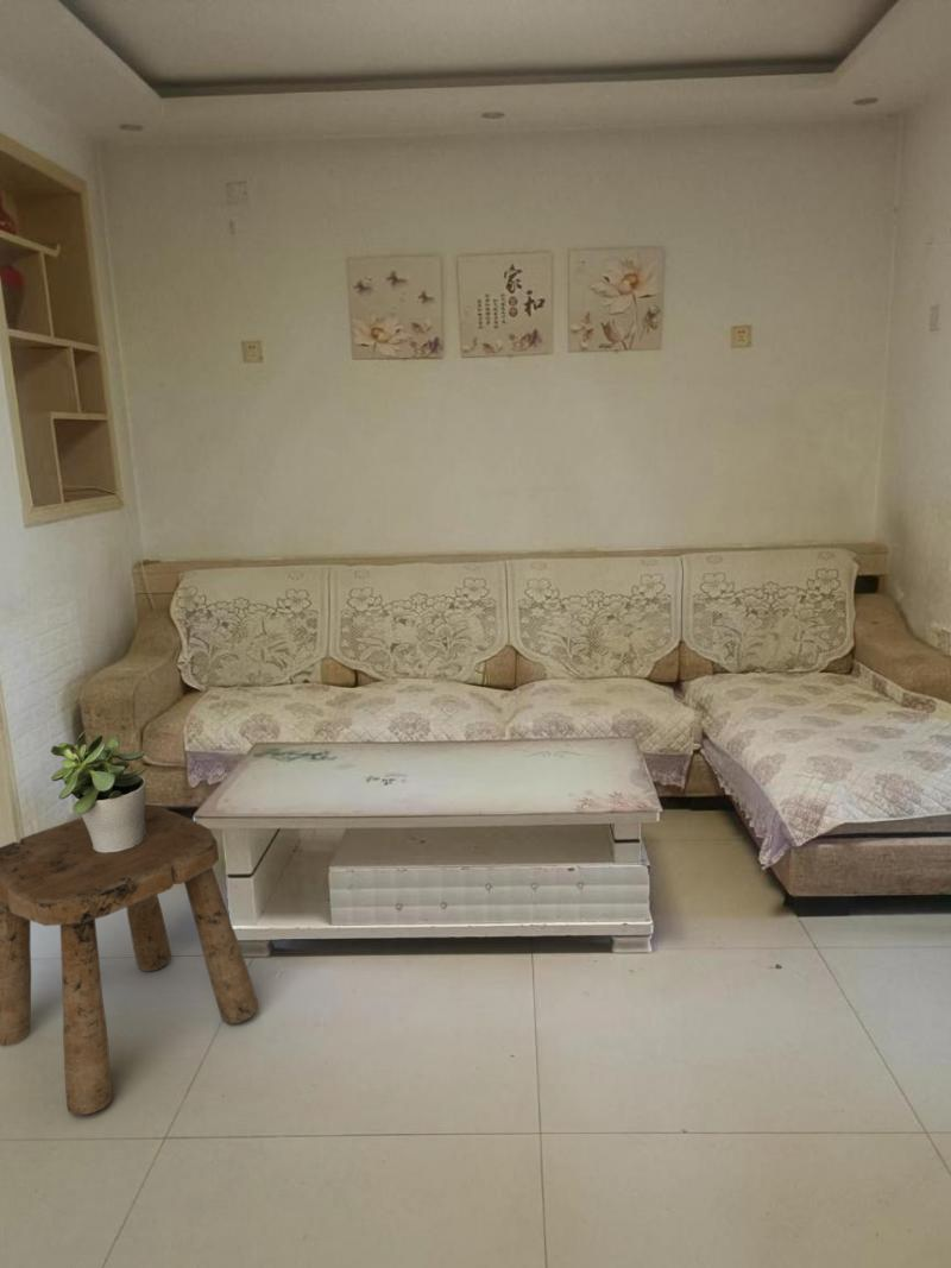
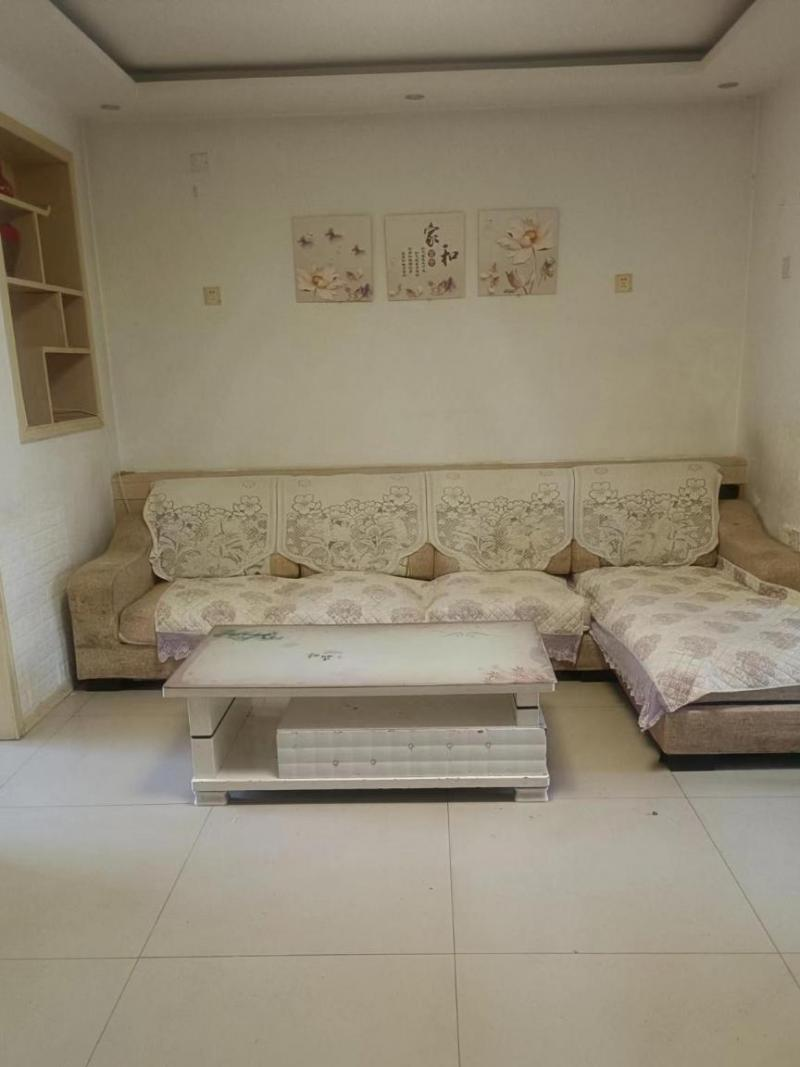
- potted plant (93, 790)
- stool (131, 935)
